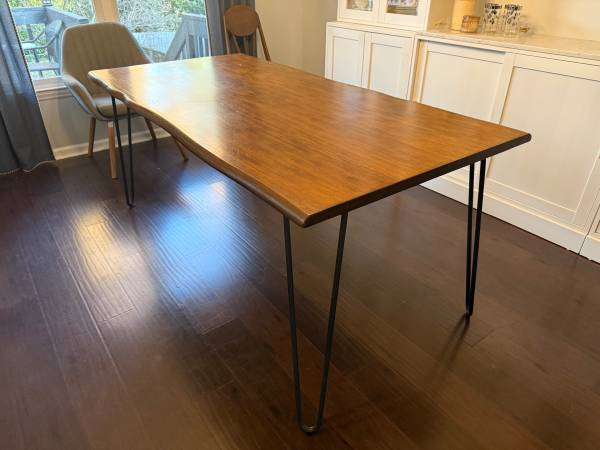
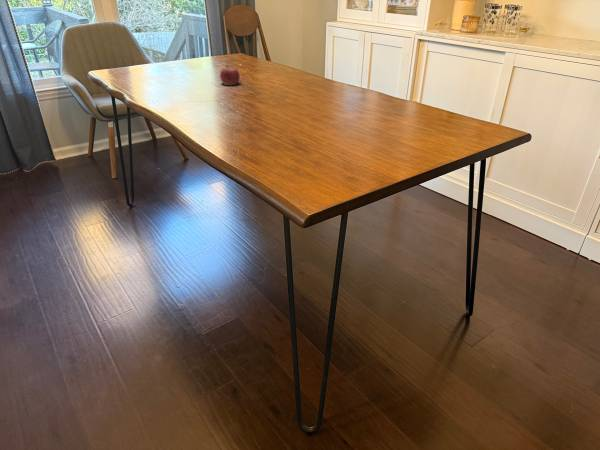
+ fruit (229, 74)
